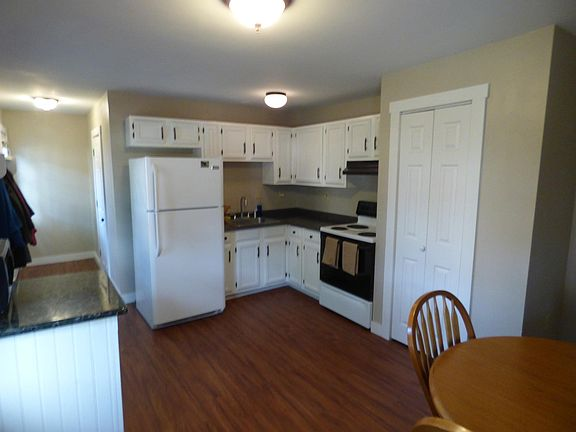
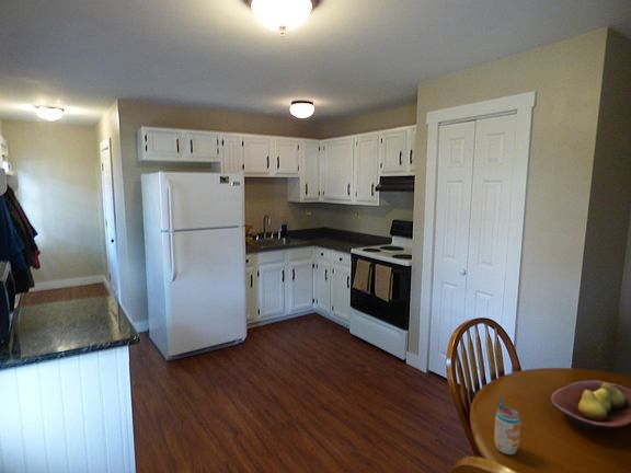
+ fruit bowl (598, 401)
+ beverage can (506, 426)
